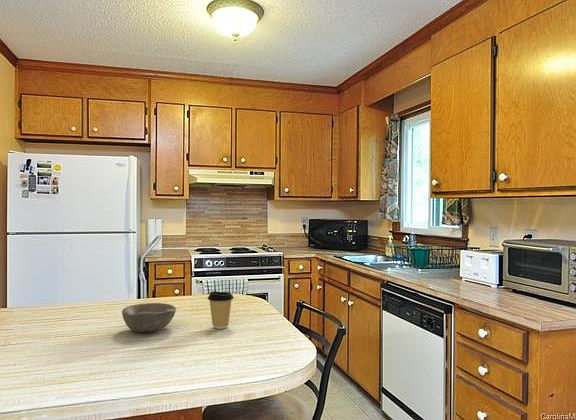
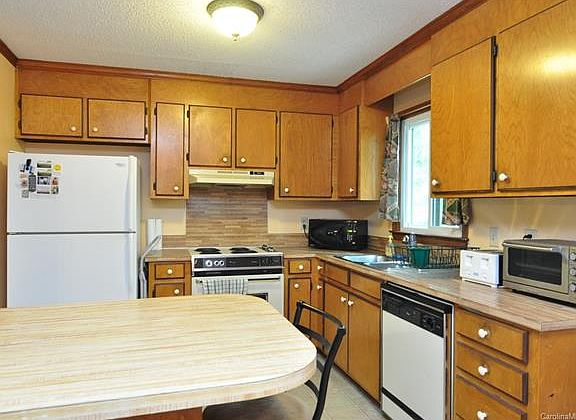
- bowl (149, 318)
- coffee cup (220, 309)
